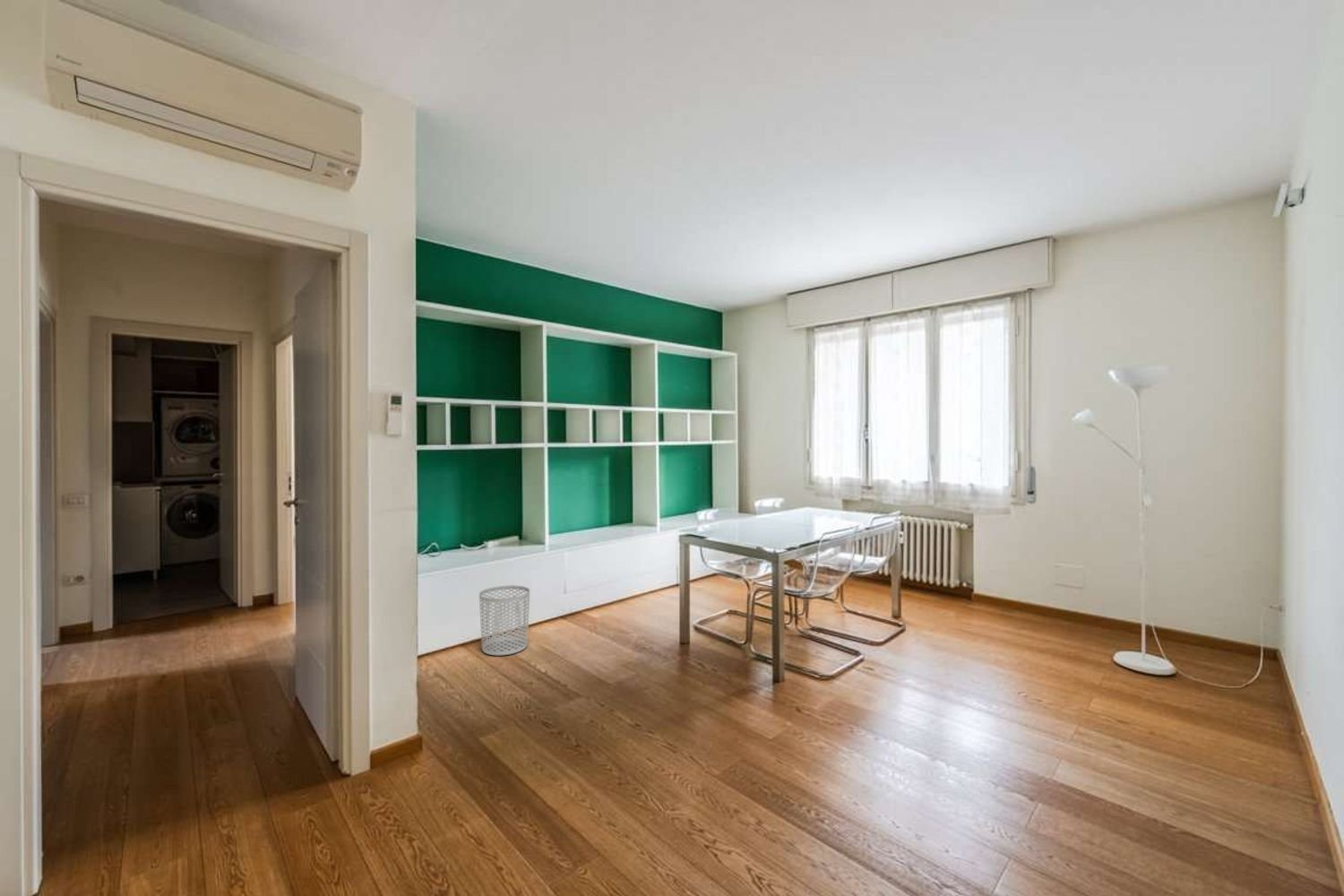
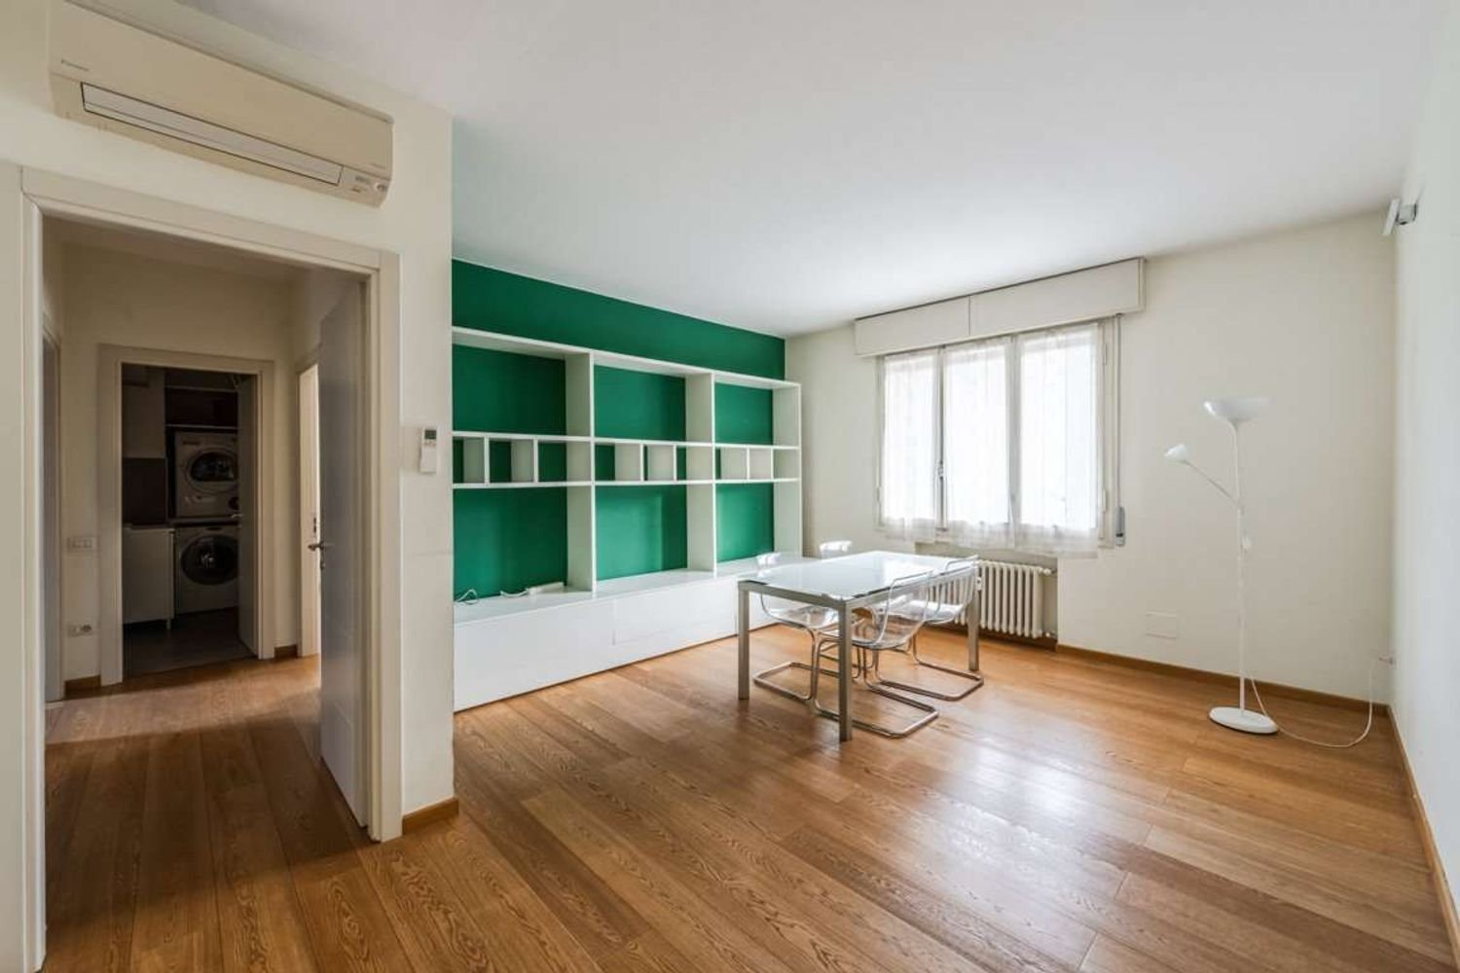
- waste bin (504, 619)
